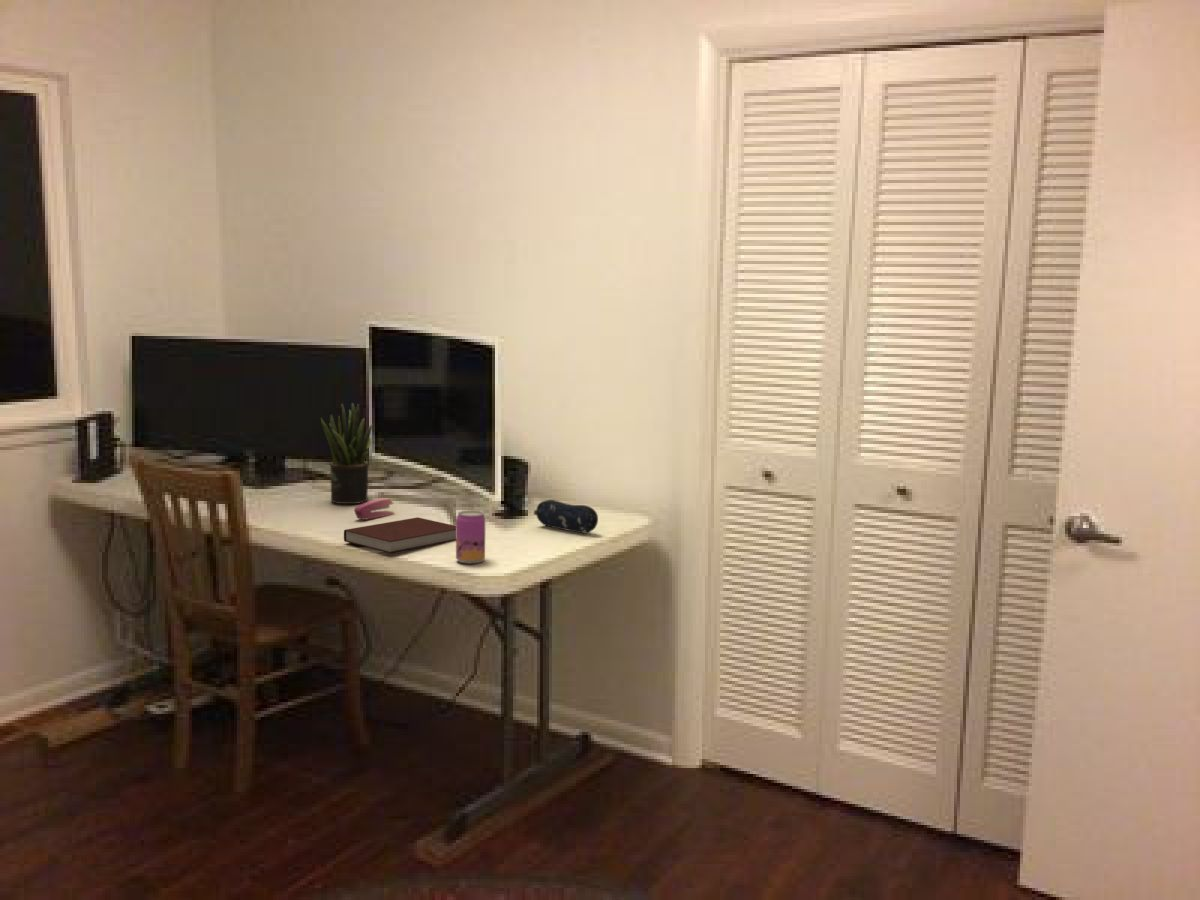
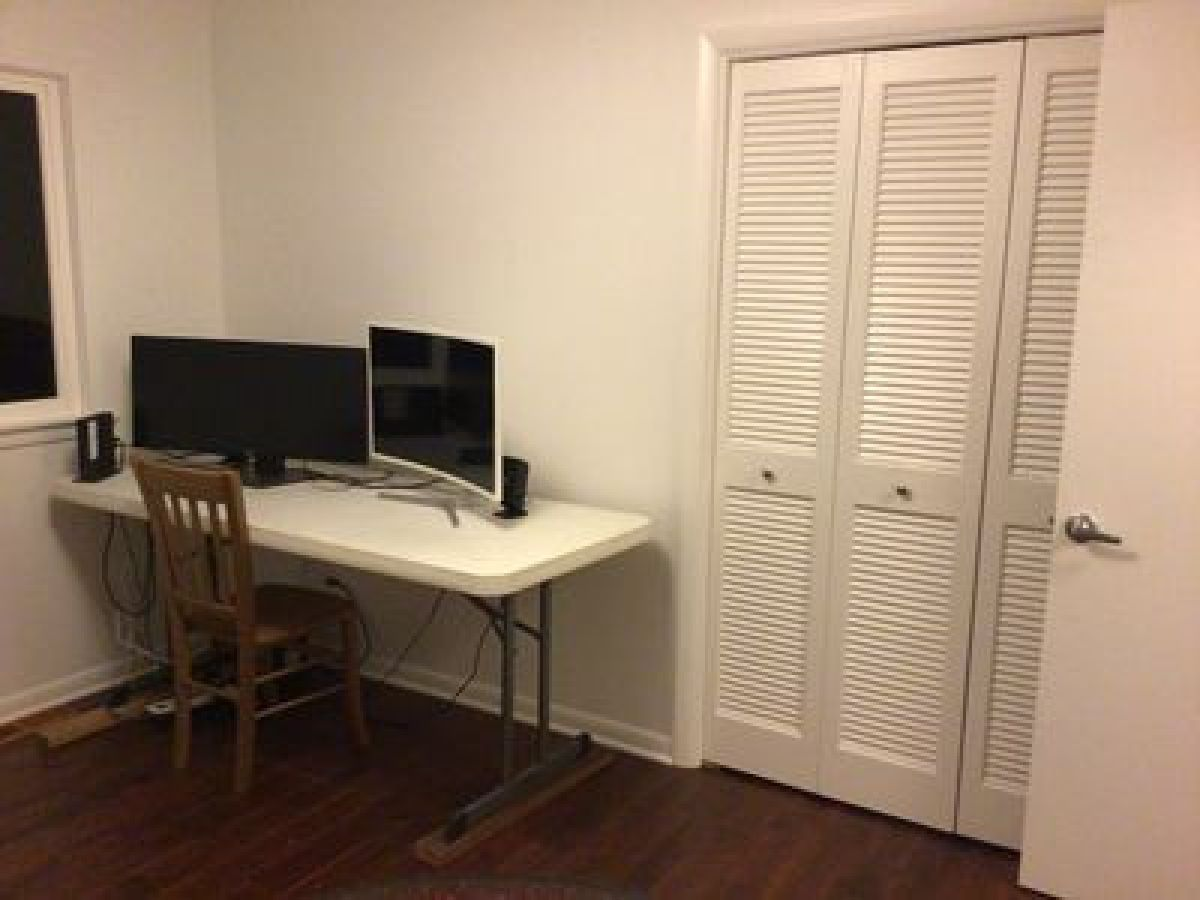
- potted plant (346, 453)
- beverage can (470, 536)
- stapler (374, 508)
- notebook (404, 534)
- pencil case (566, 516)
